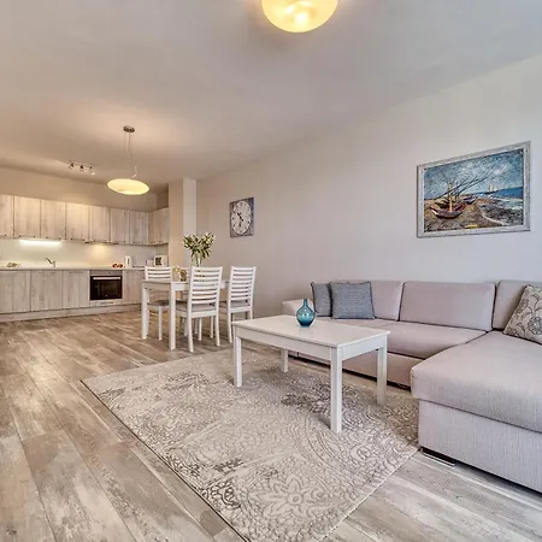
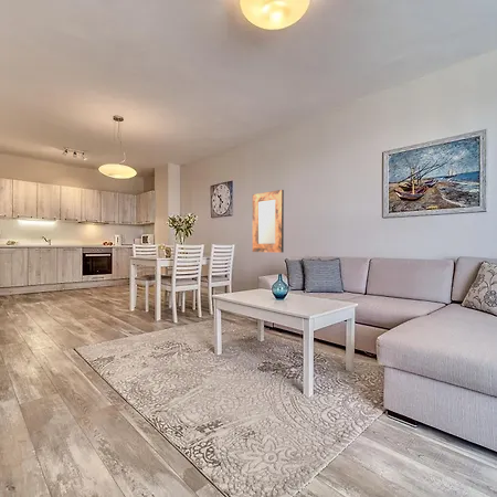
+ home mirror (266, 222)
